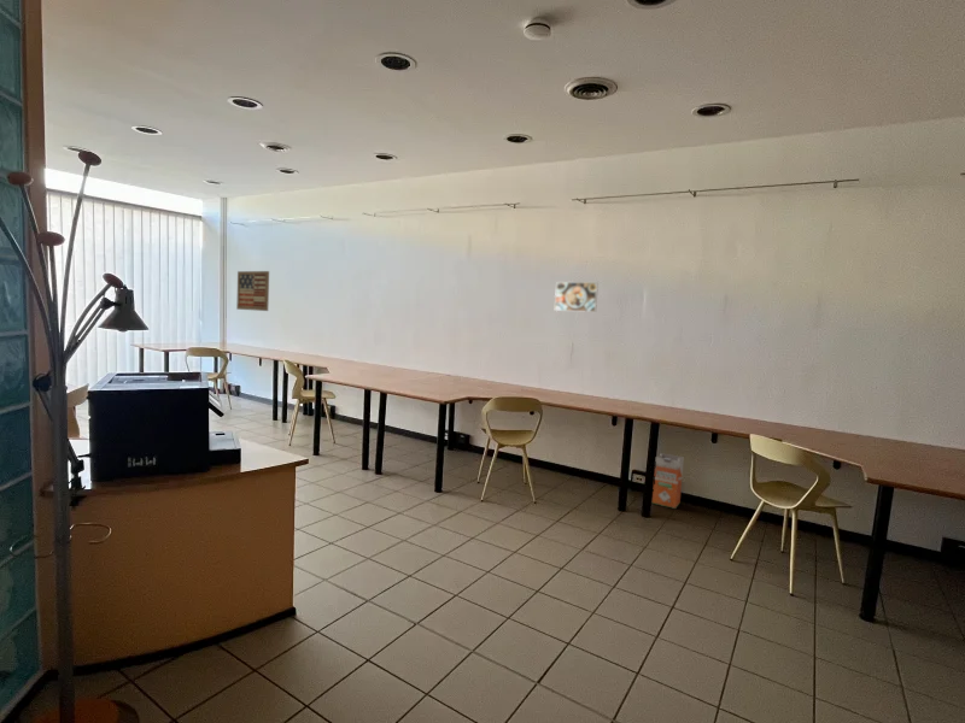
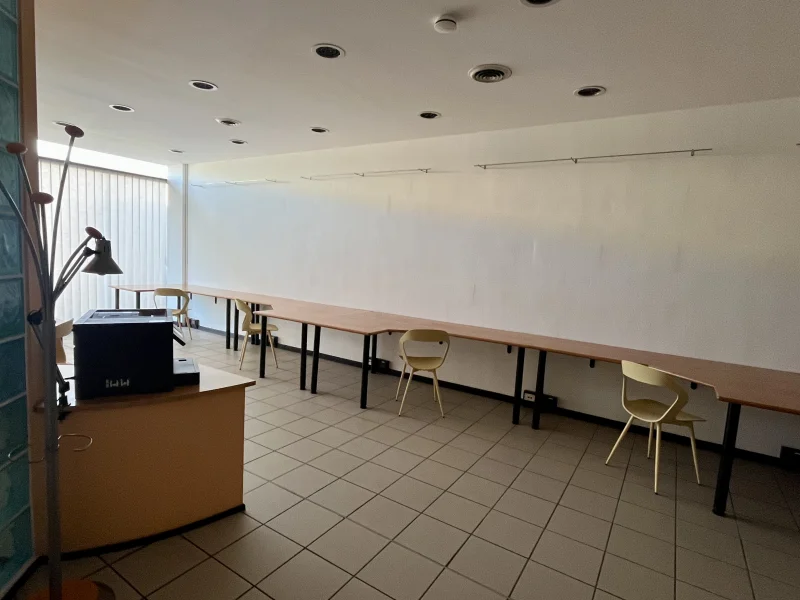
- wall art (252, 290)
- waste bin (667, 478)
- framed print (575, 296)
